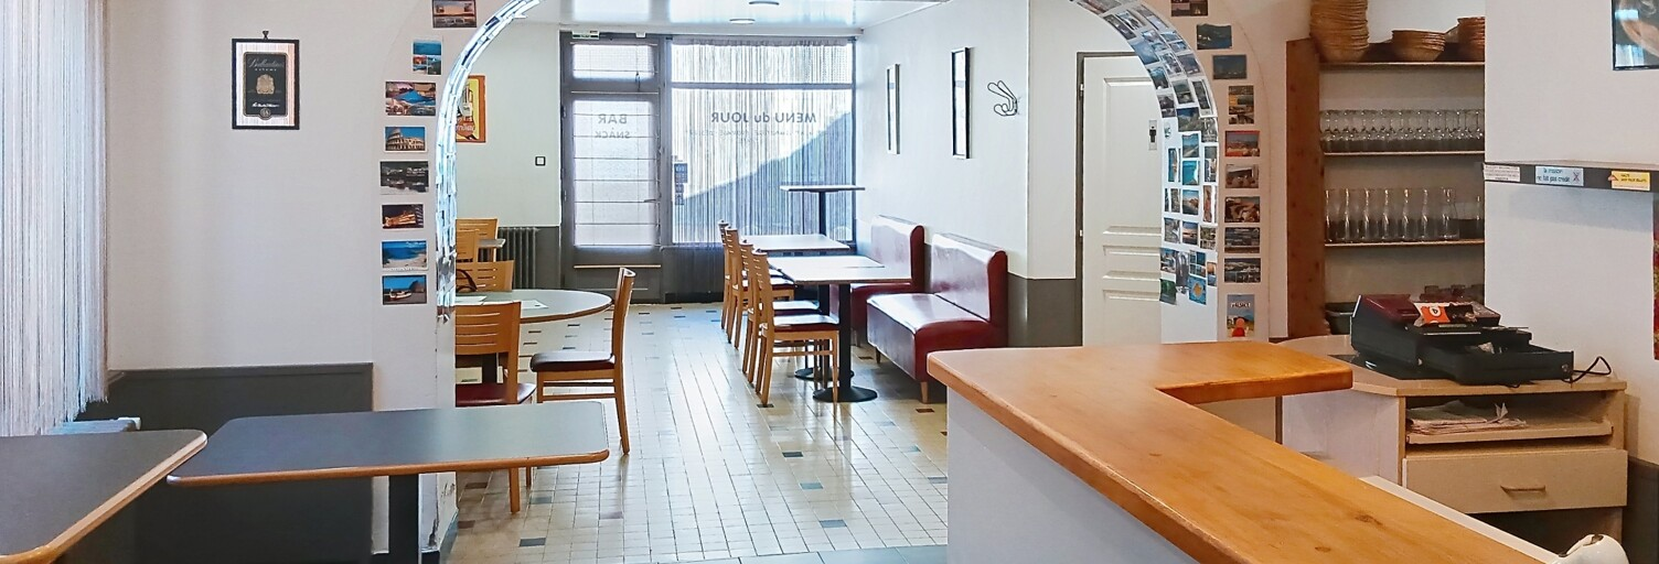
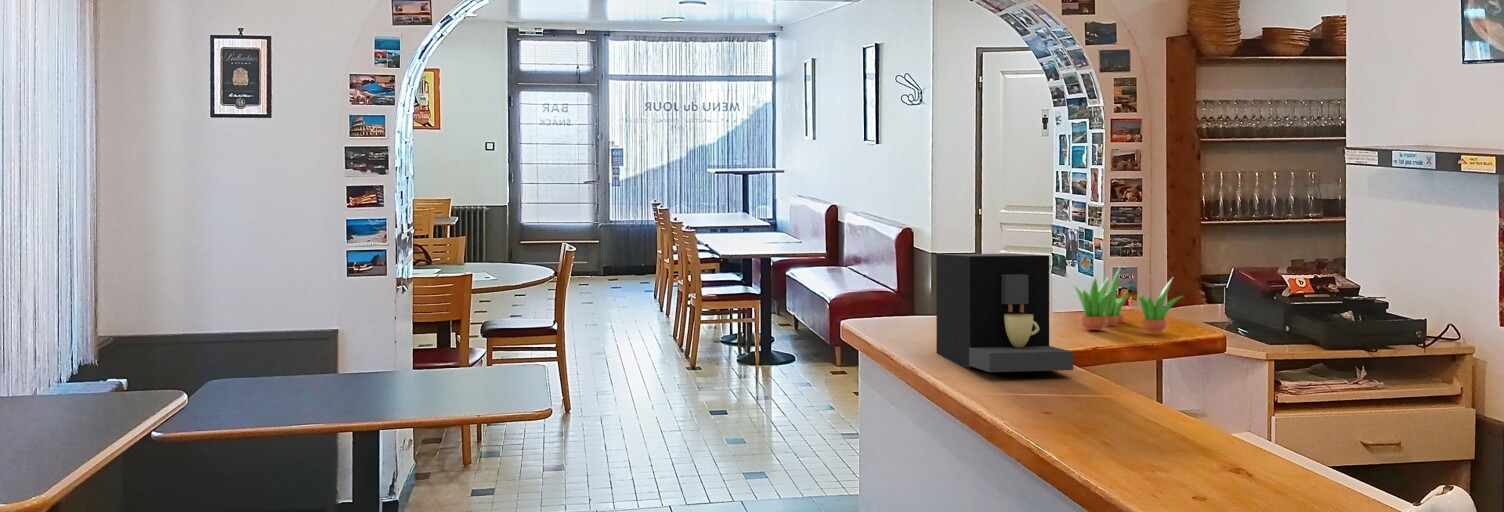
+ succulent plant (1122, 296)
+ coffee maker (1000, 310)
